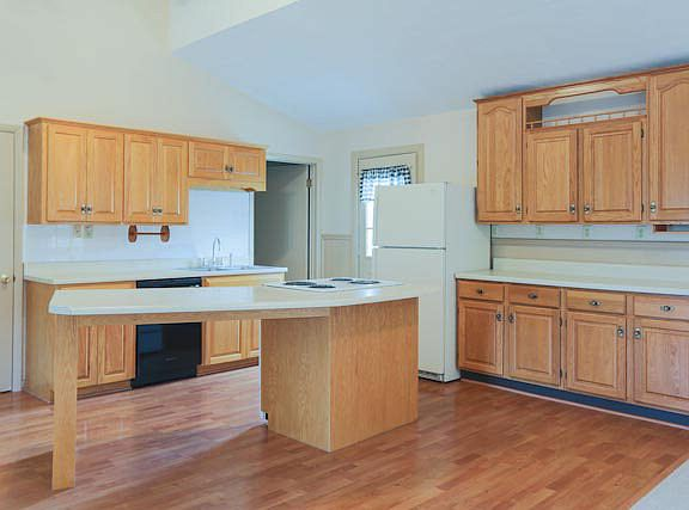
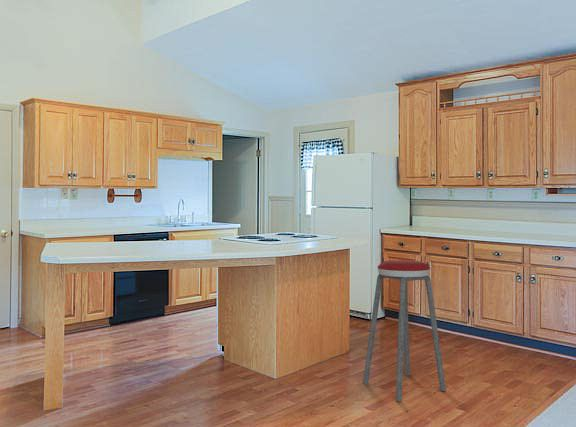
+ music stool (403, 324)
